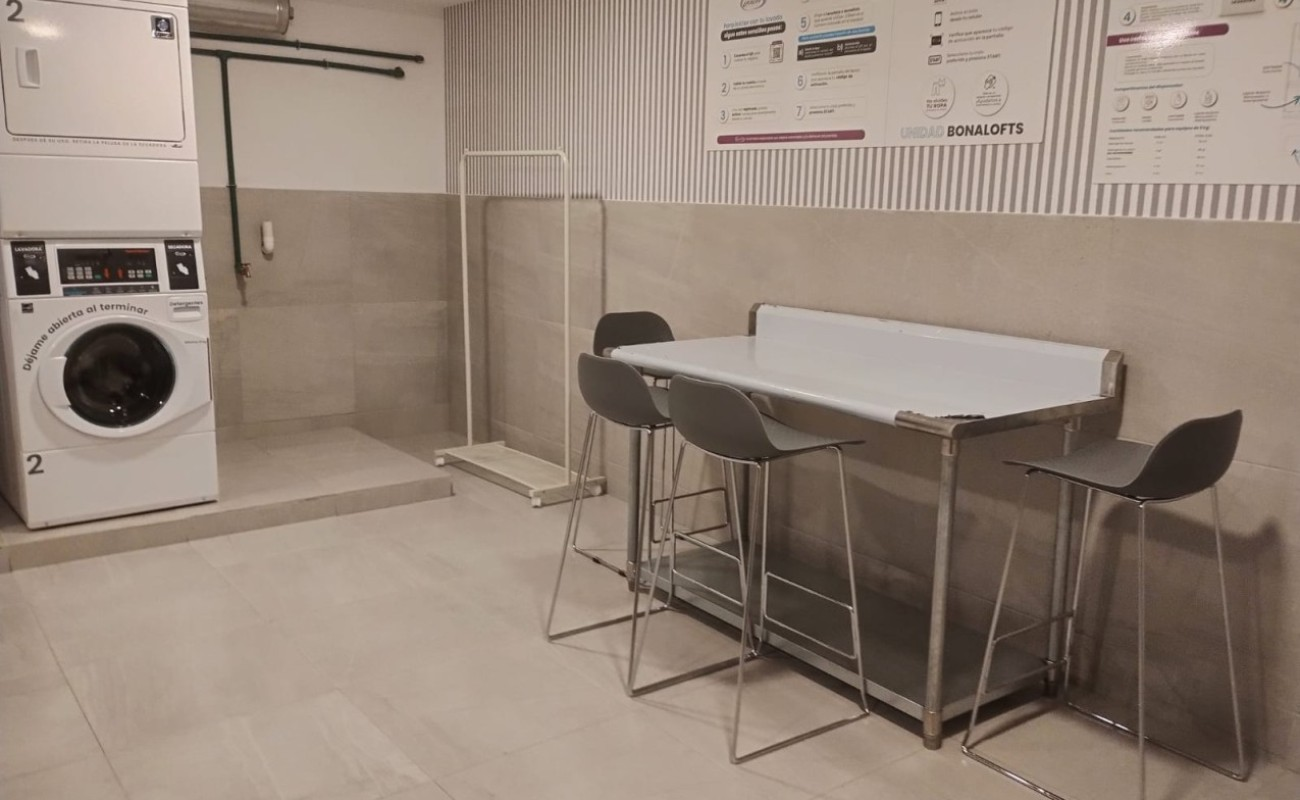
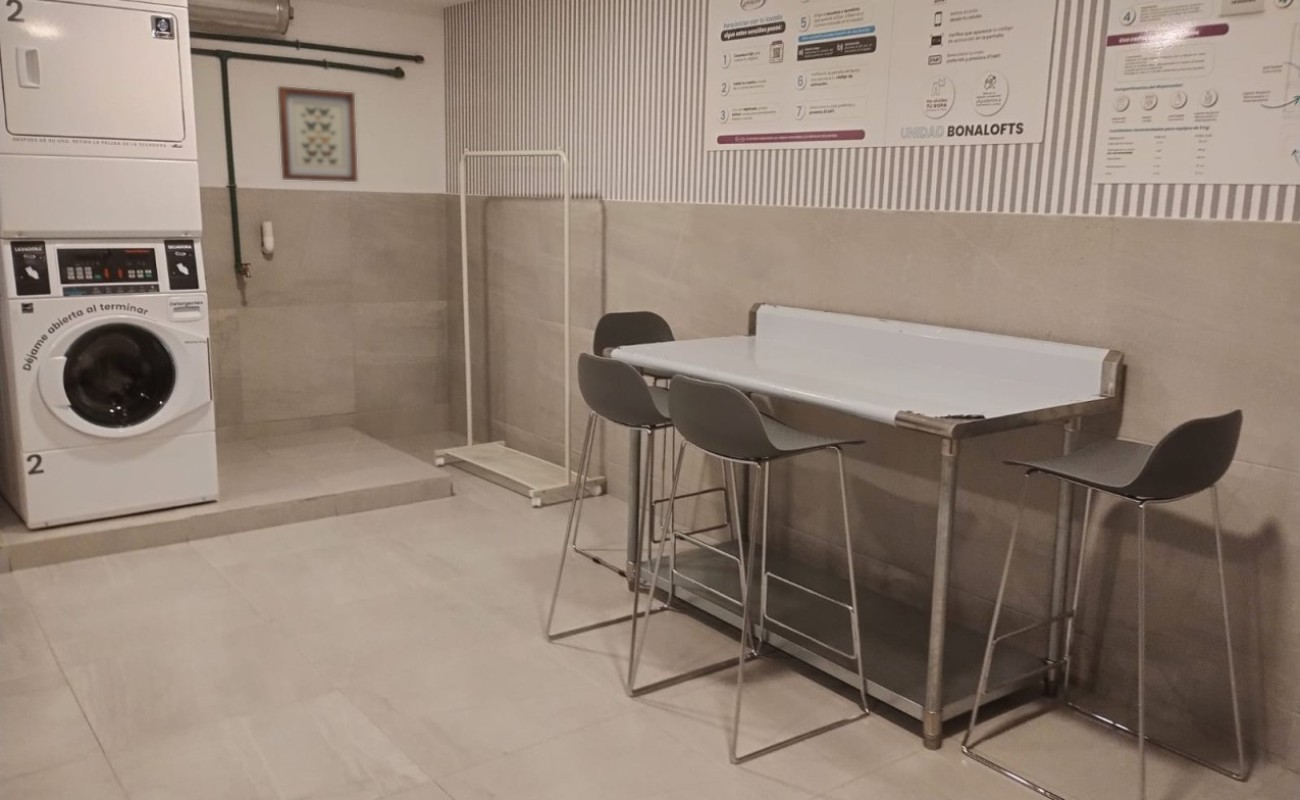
+ wall art (318, 135)
